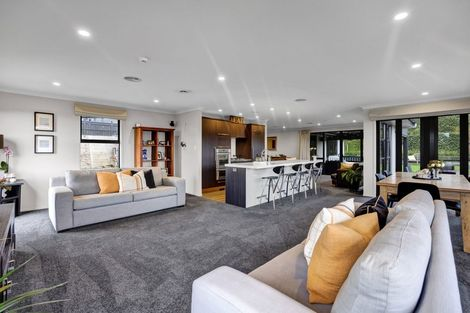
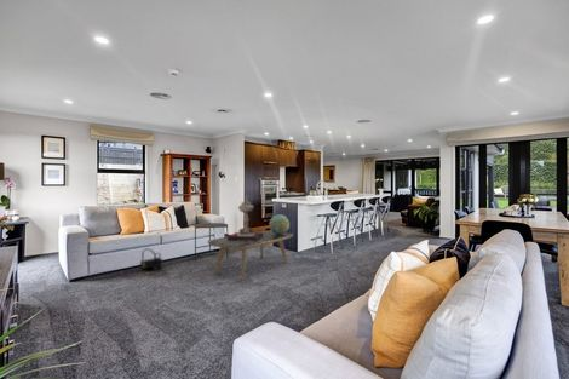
+ coffee table (253, 247)
+ decorative globe (278, 224)
+ decorative urn (246, 216)
+ side table (209, 240)
+ backpack (153, 258)
